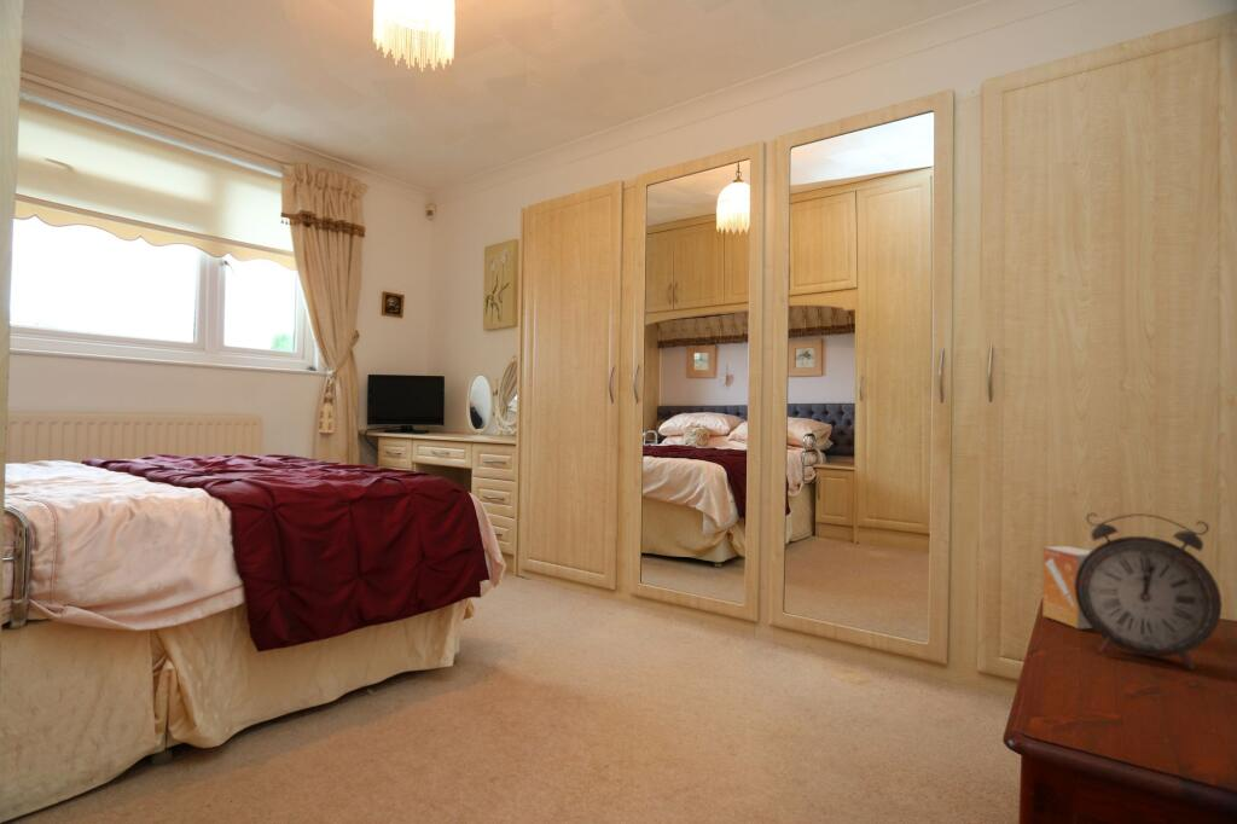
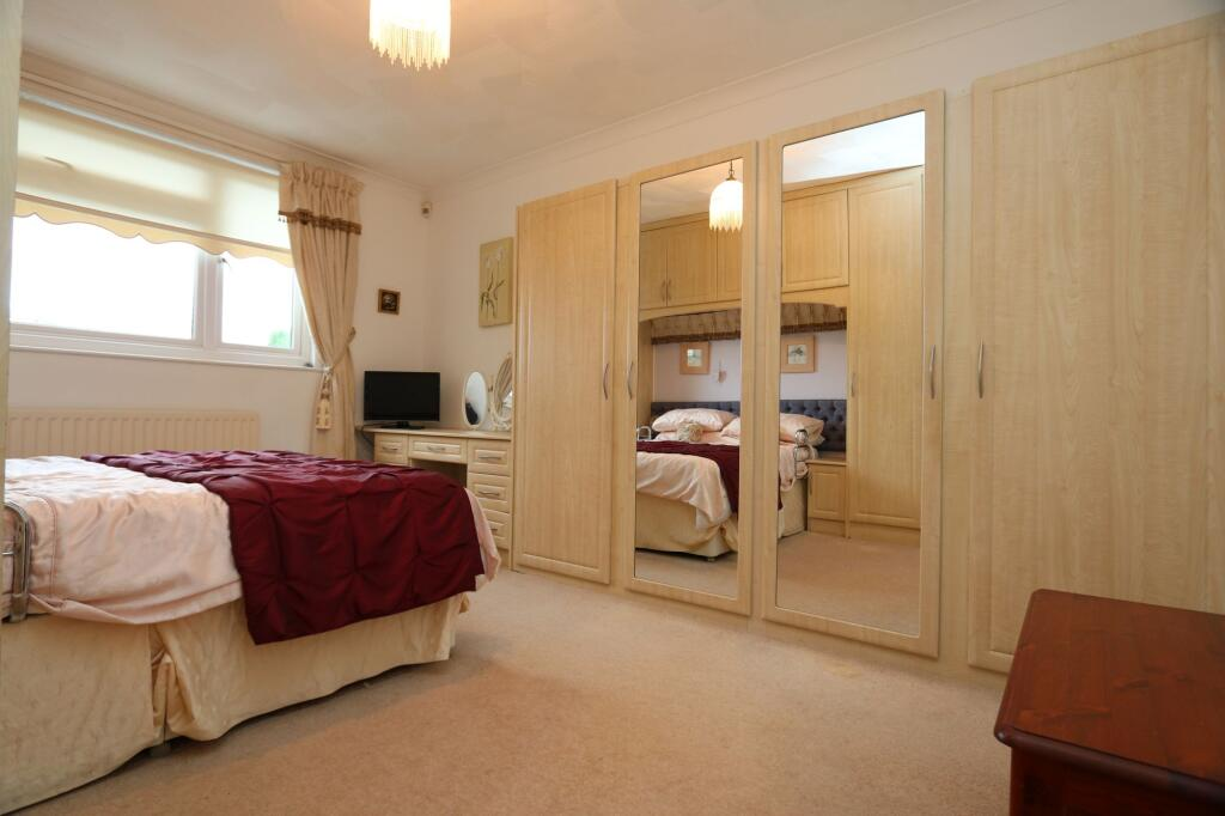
- alarm clock (1144, 585)
- small box (1073, 586)
